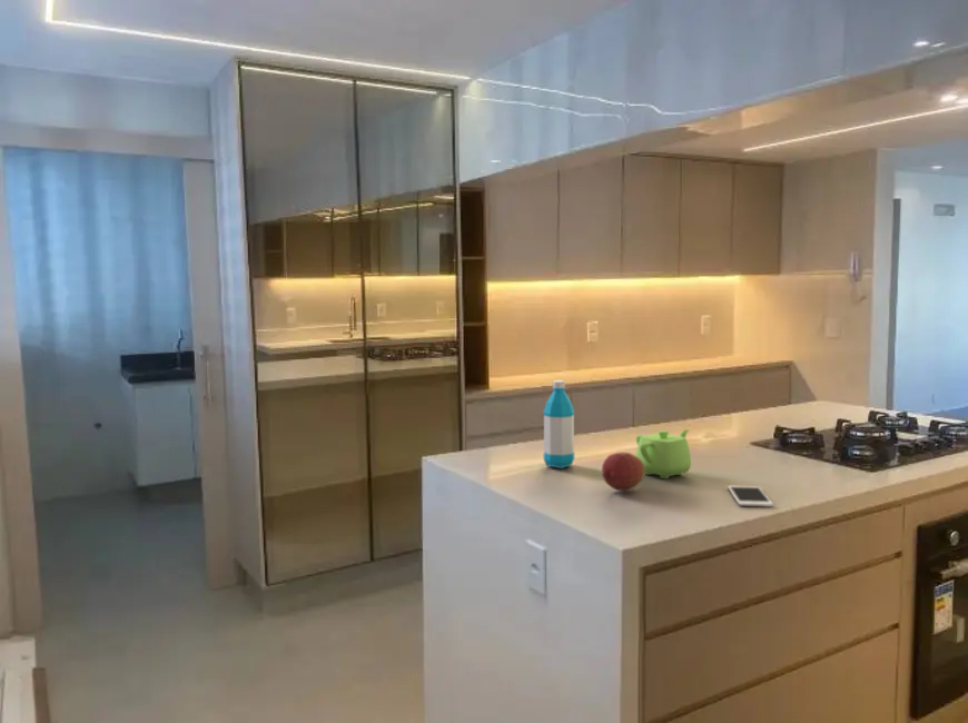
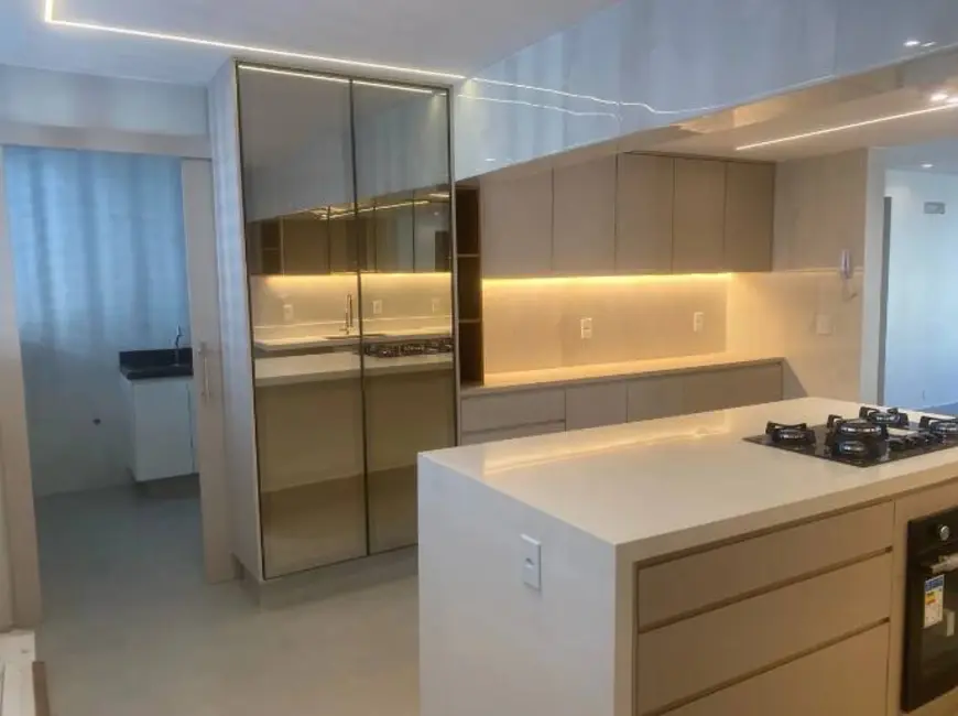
- fruit (623, 471)
- water bottle (559, 423)
- teapot (660, 450)
- cell phone (749, 495)
